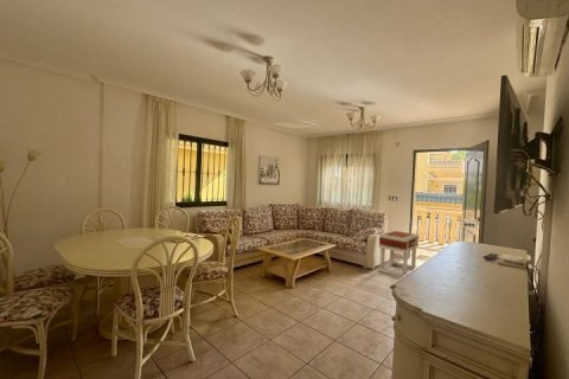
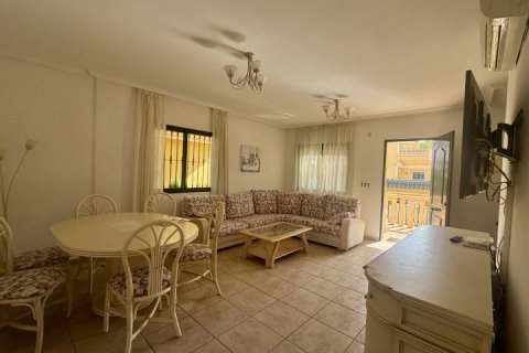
- side table (398, 251)
